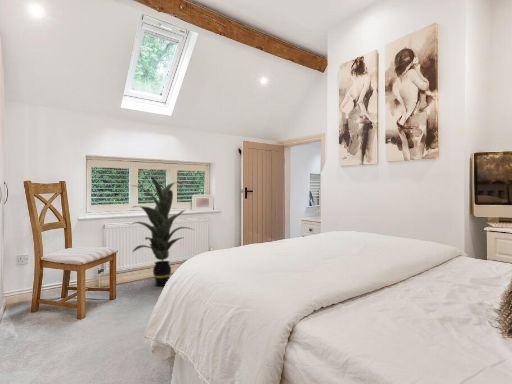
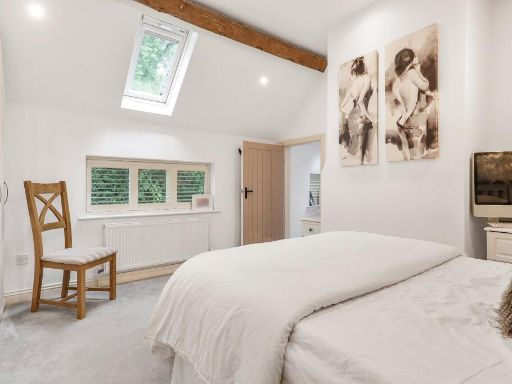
- indoor plant (157, 230)
